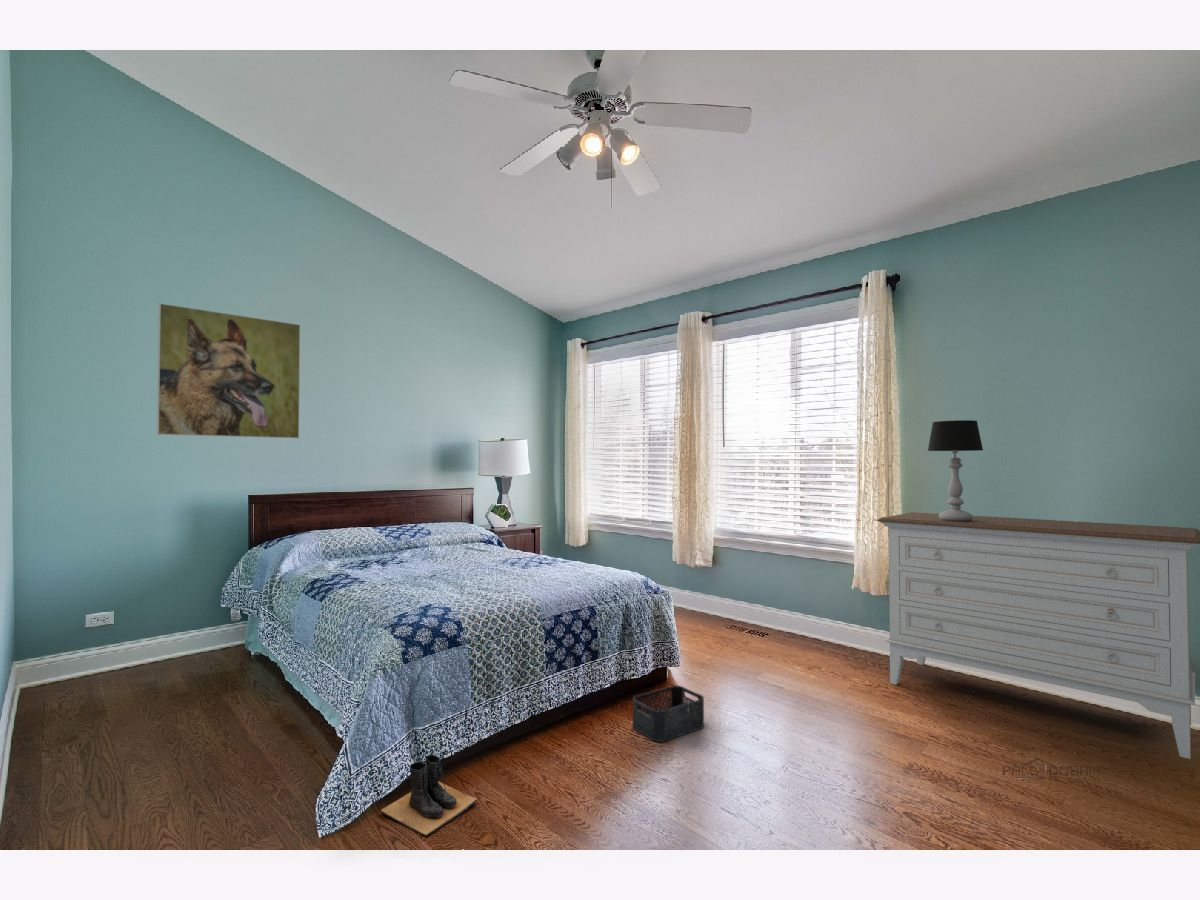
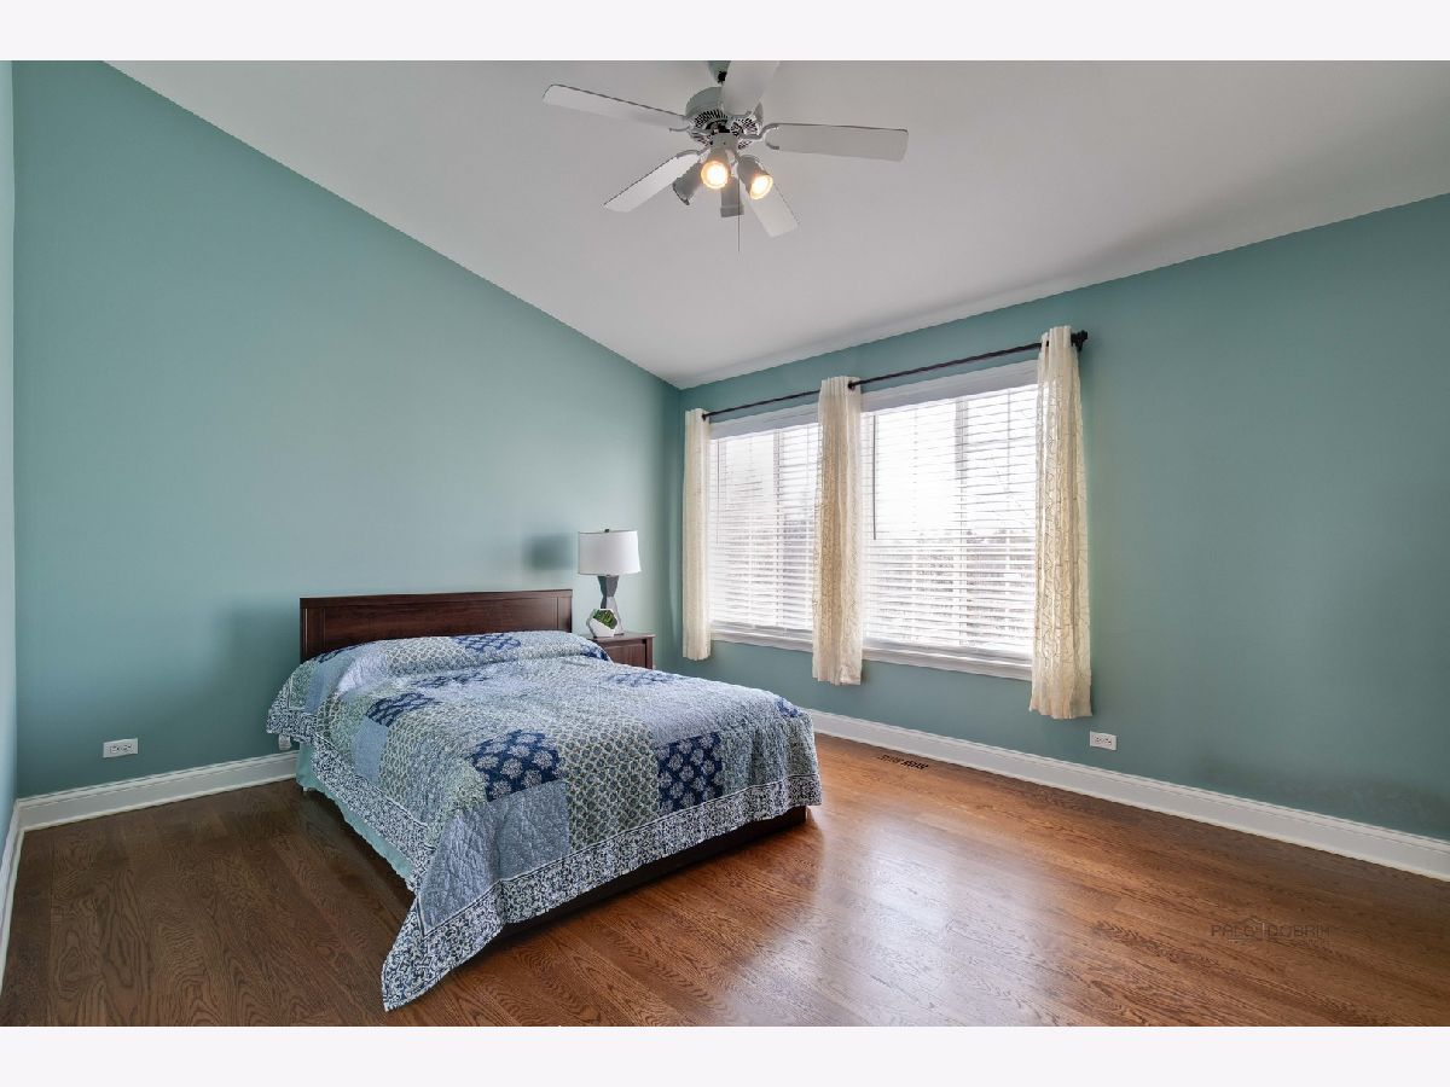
- dresser (1026, 612)
- boots (429, 786)
- table lamp (955, 470)
- storage bin (668, 712)
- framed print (233, 375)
